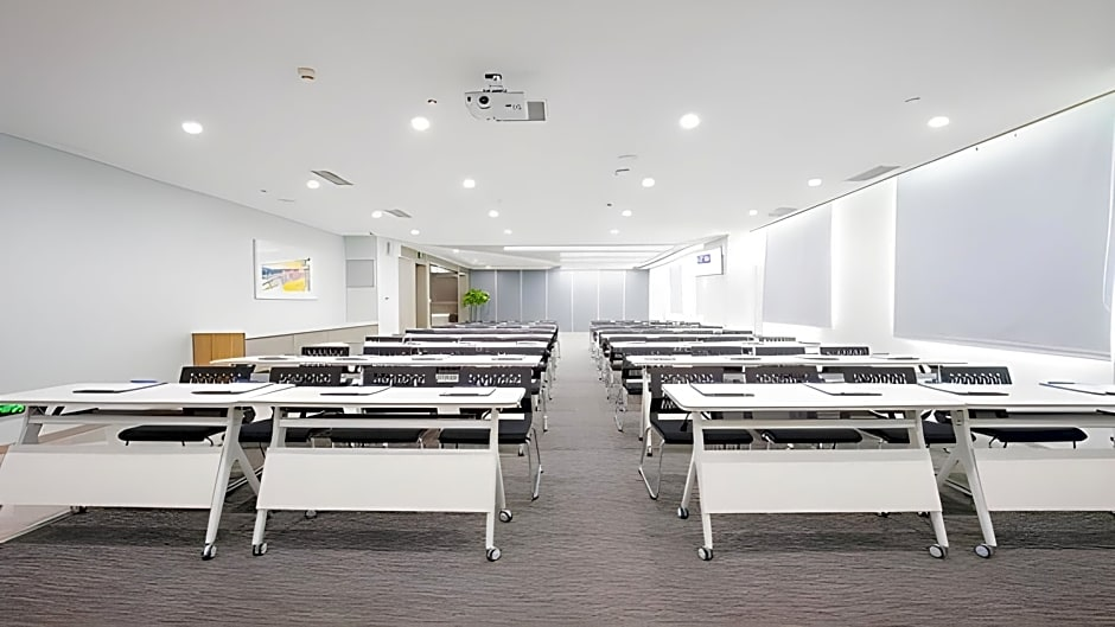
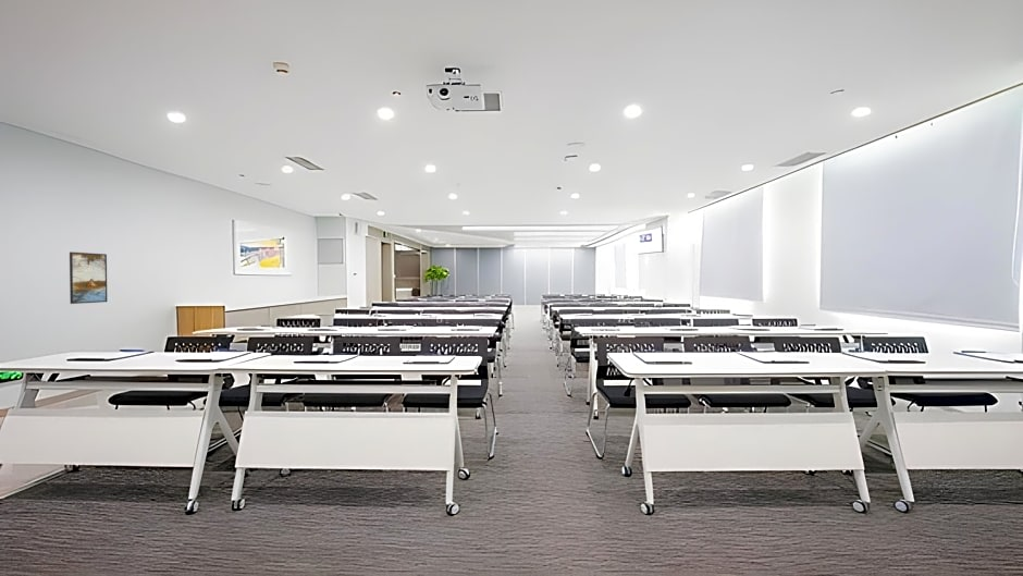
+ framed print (88, 278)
